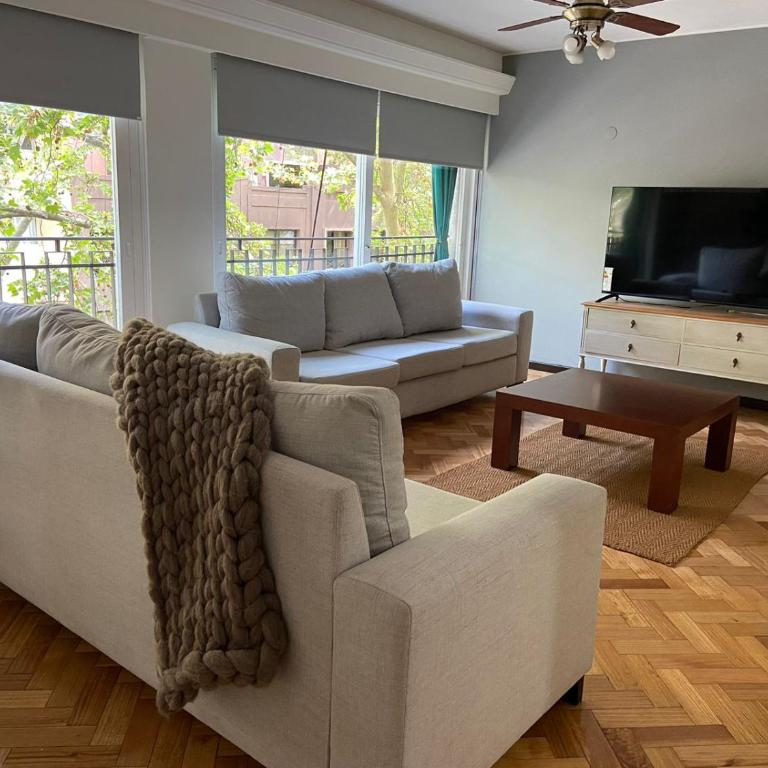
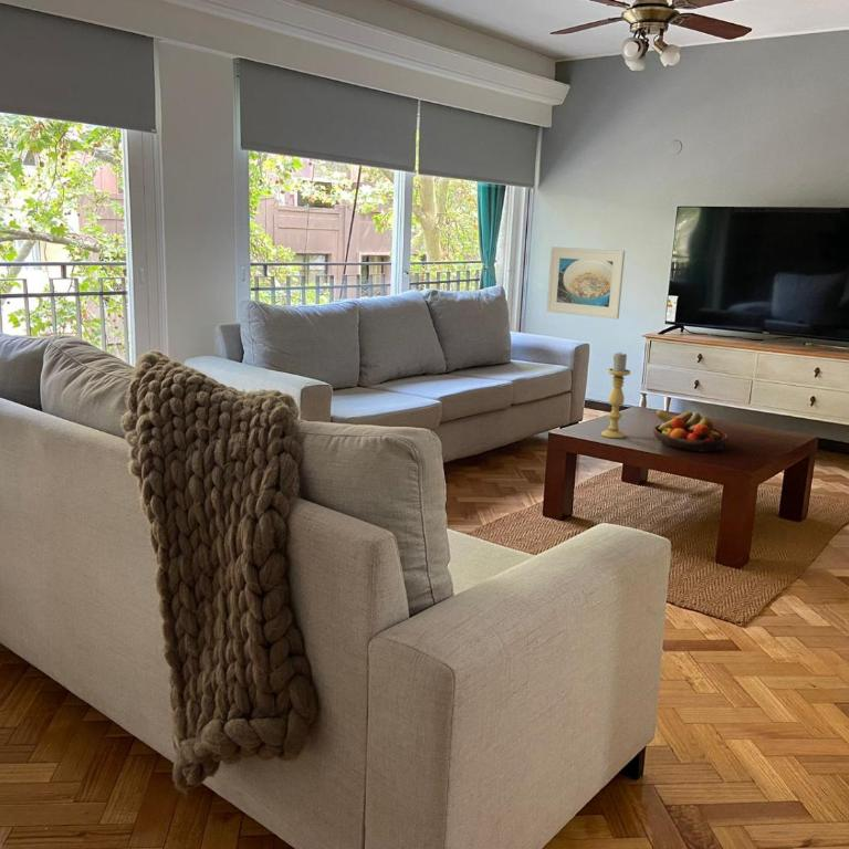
+ candle holder (617, 394)
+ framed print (584, 282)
+ fruit bowl (690, 429)
